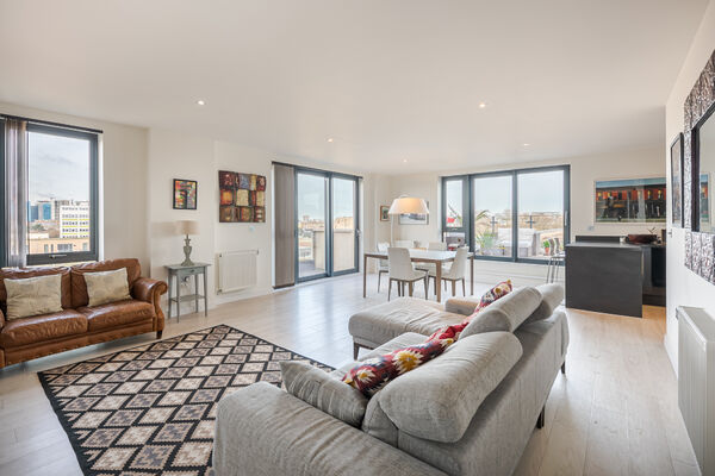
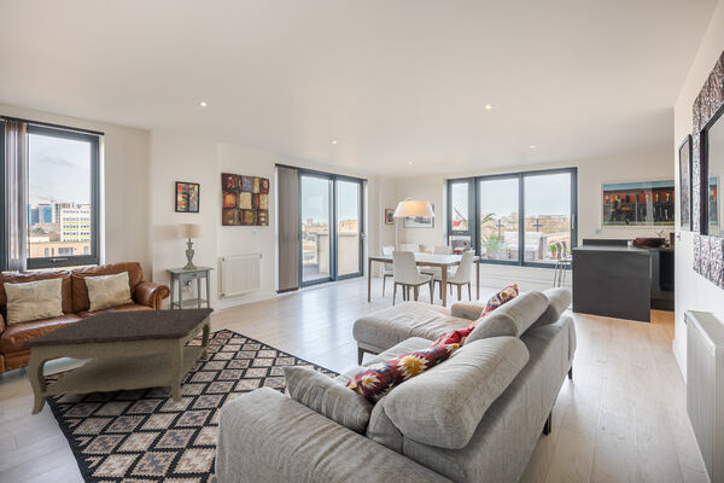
+ coffee table (136, 350)
